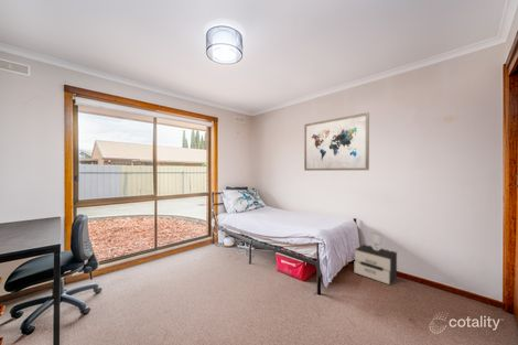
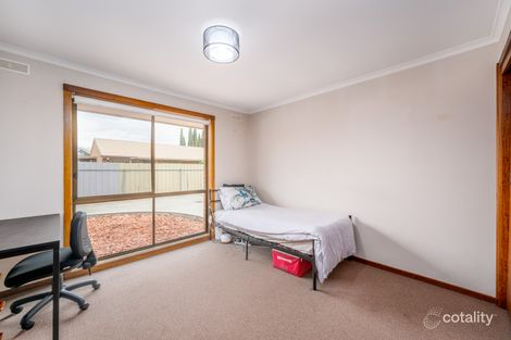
- wall art (333, 144)
- nightstand (375, 255)
